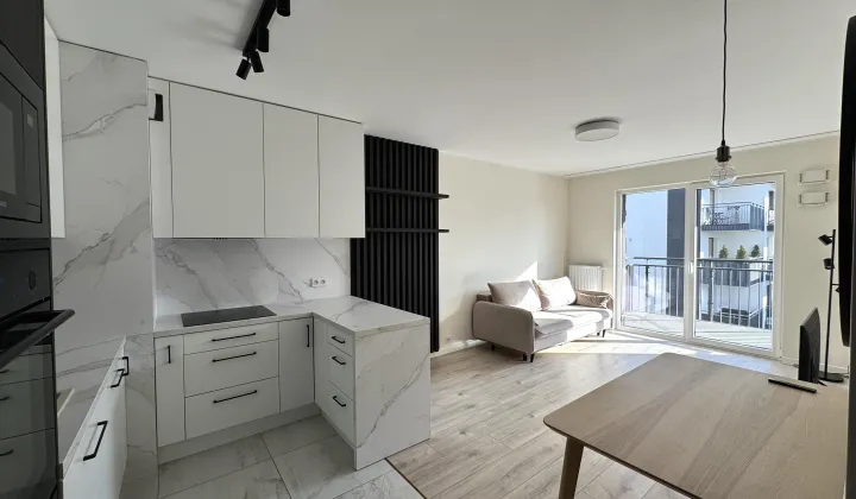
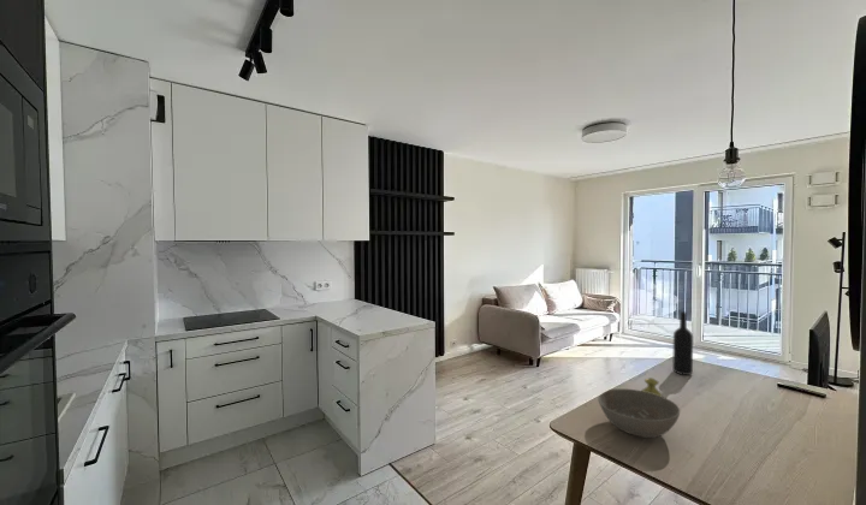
+ bowl (636, 415)
+ wine bottle (682, 341)
+ salt shaker (651, 390)
